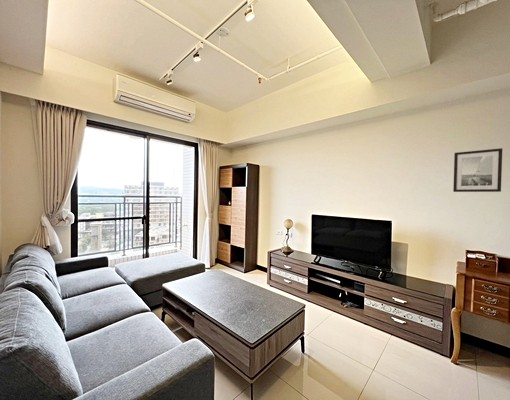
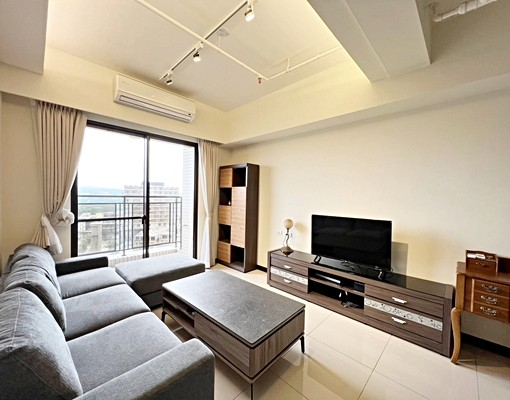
- wall art (476, 171)
